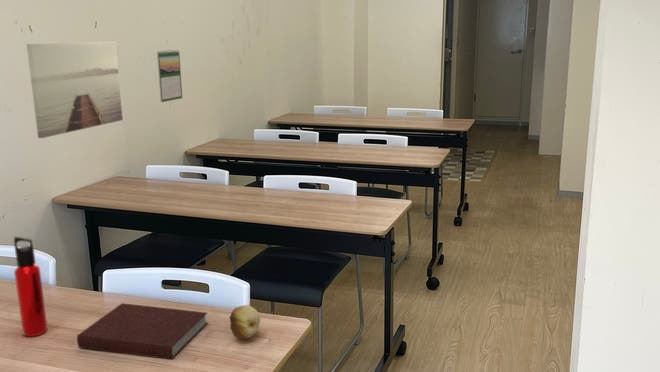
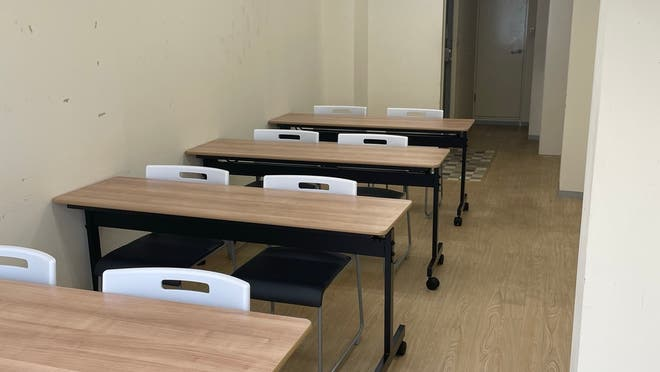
- calendar (170, 75)
- fruit (244, 321)
- wall art (79, 86)
- notebook (144, 329)
- water bottle (29, 284)
